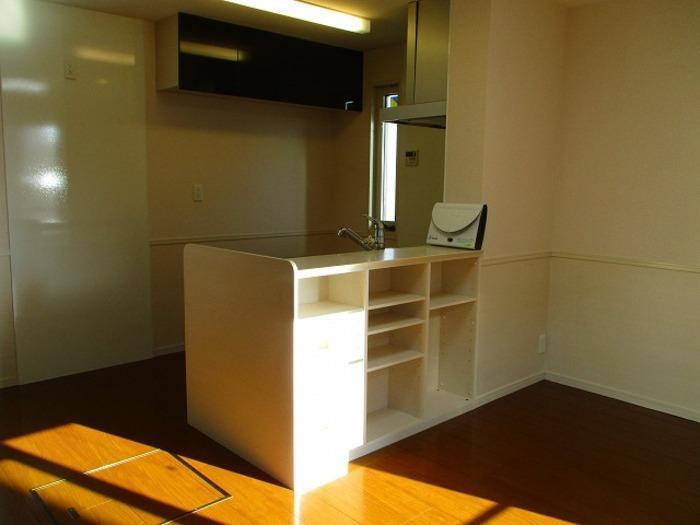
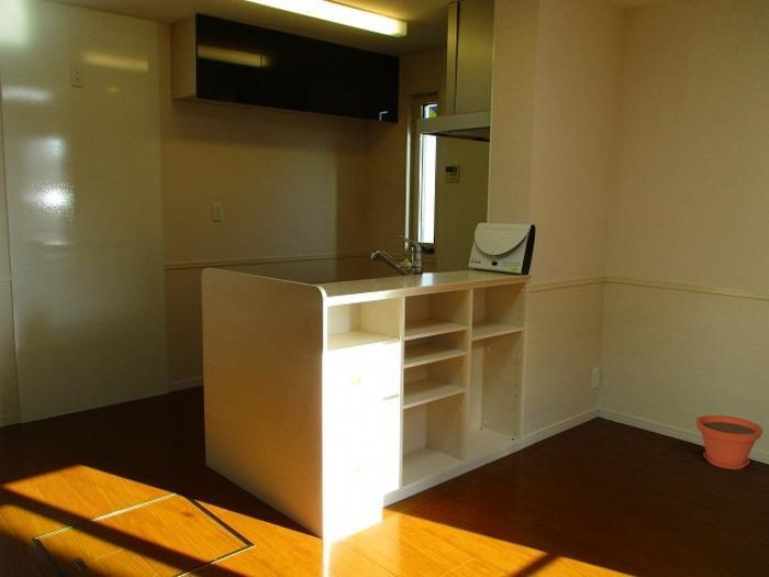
+ plant pot (726, 444)
